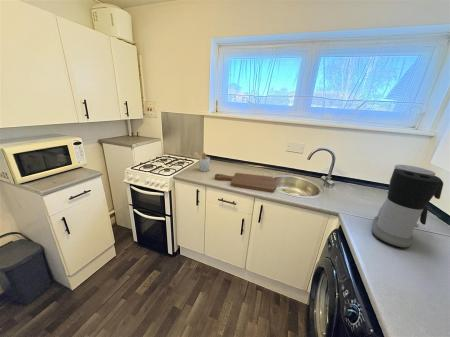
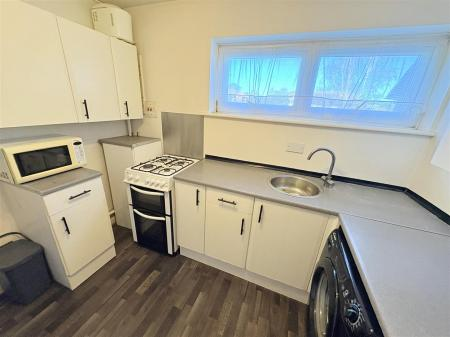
- cutting board (249, 180)
- coffee maker (407, 205)
- utensil holder (201, 161)
